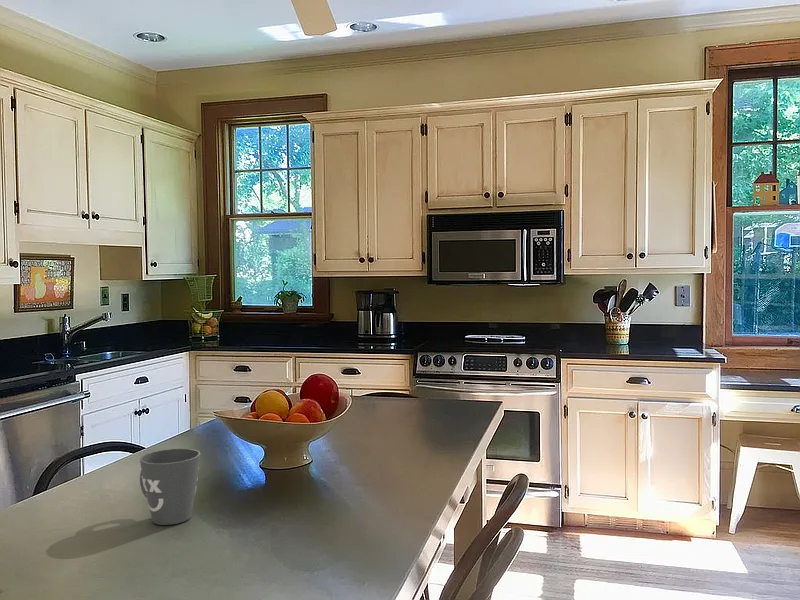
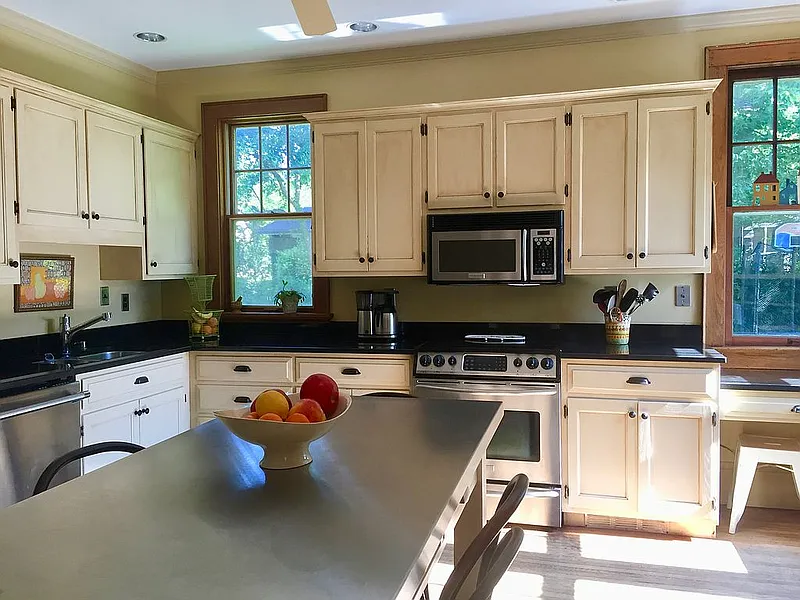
- mug (165, 485)
